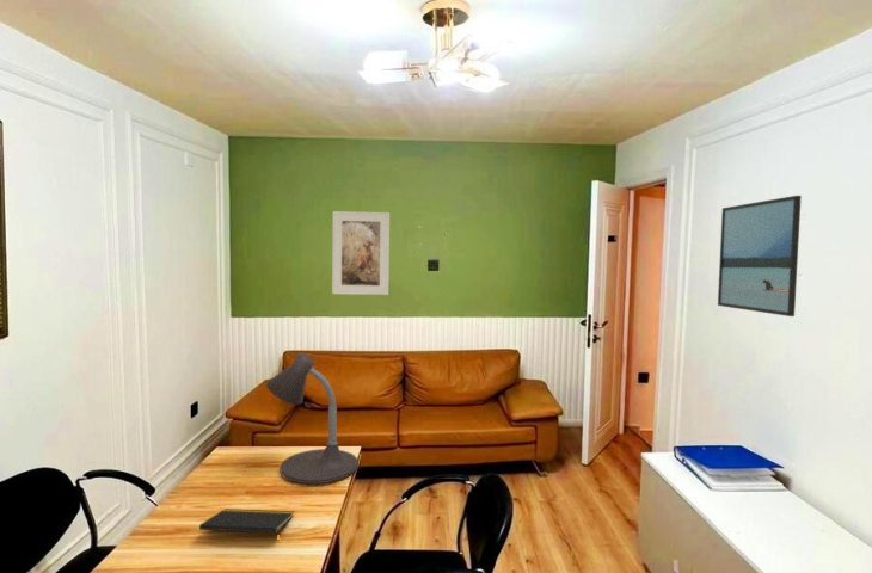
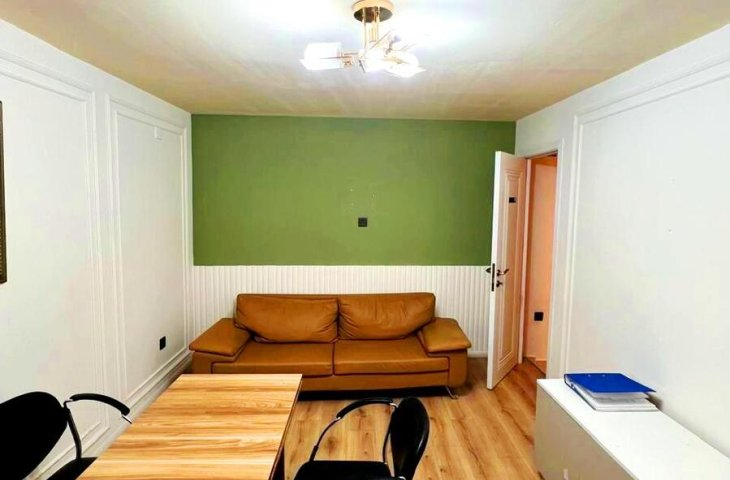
- desk lamp (301, 402)
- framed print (361, 253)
- notepad (248, 519)
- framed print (754, 257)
